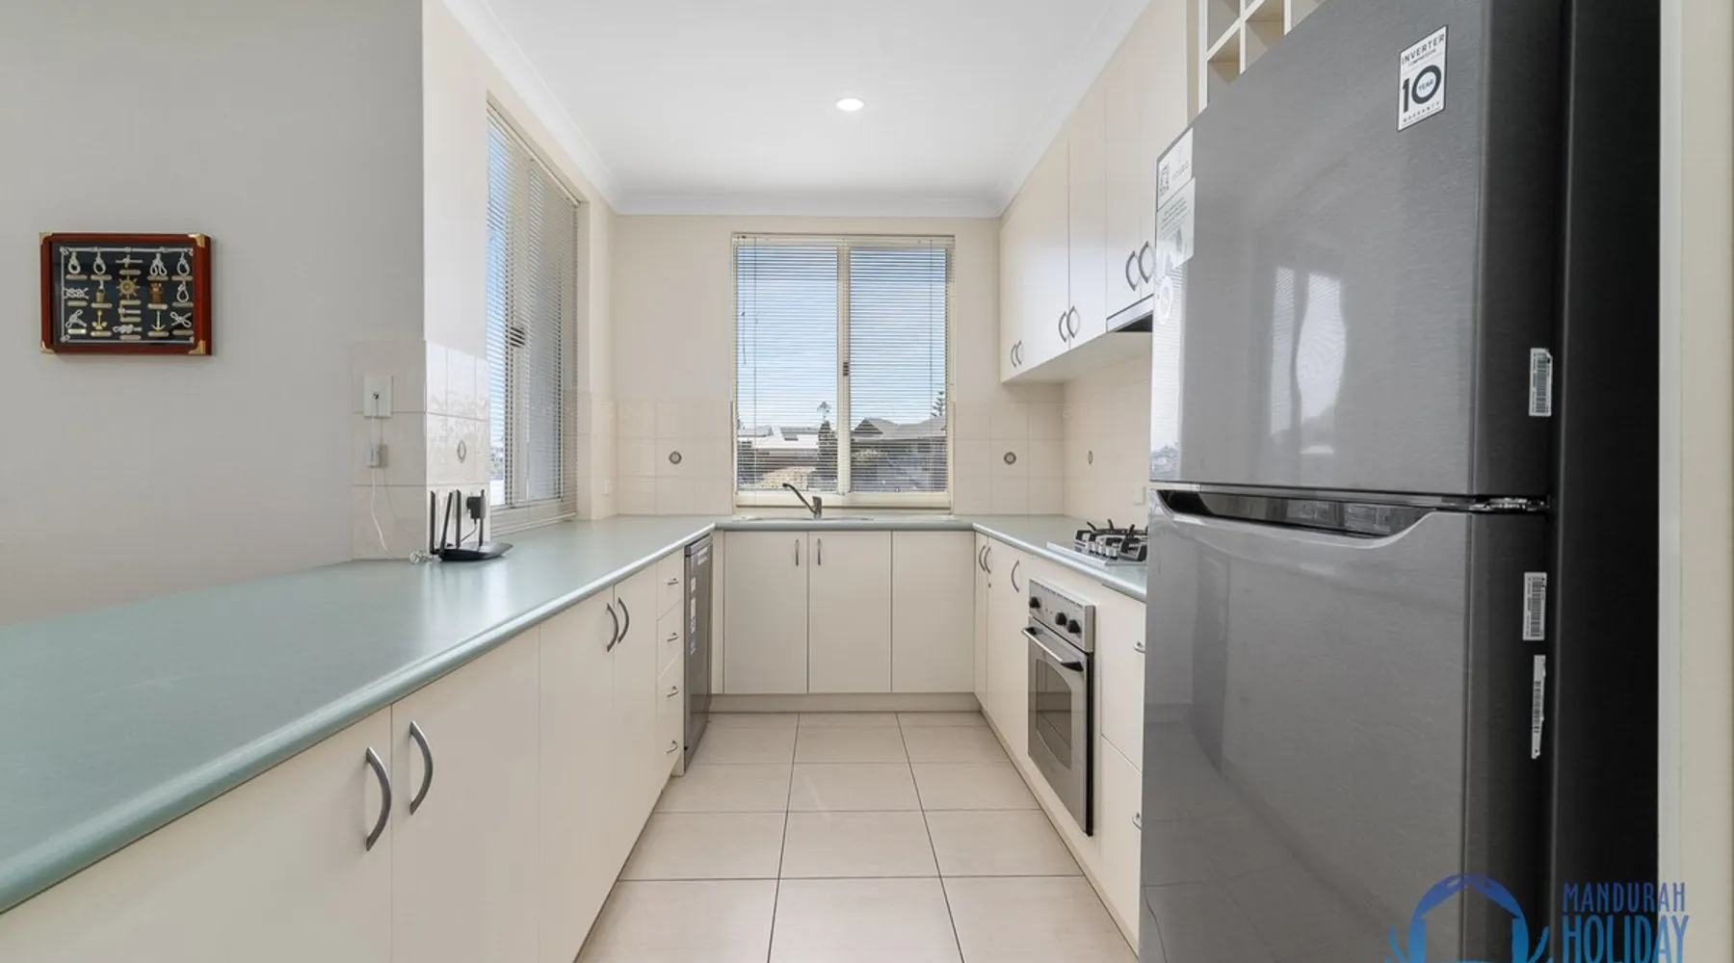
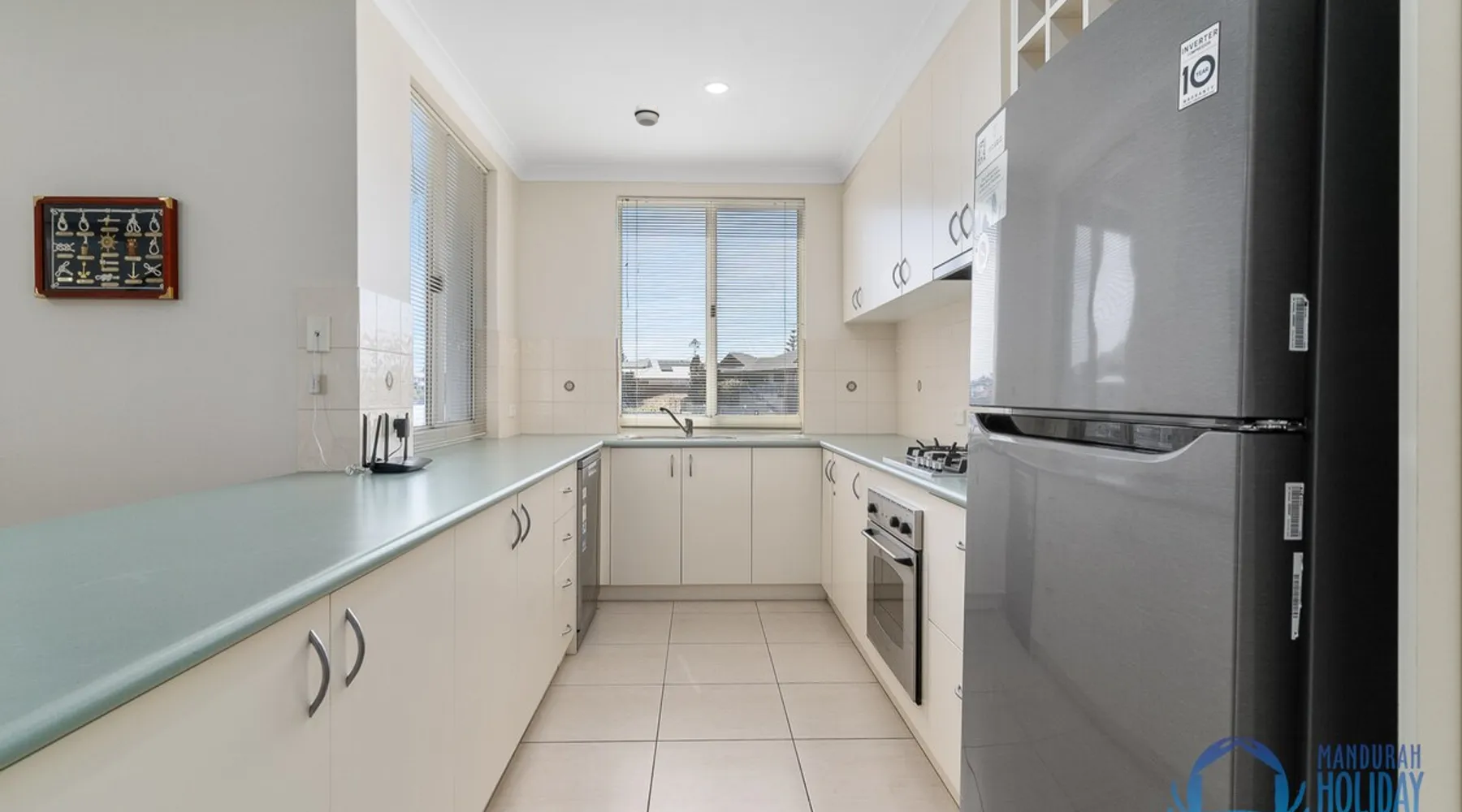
+ smoke detector (647, 114)
